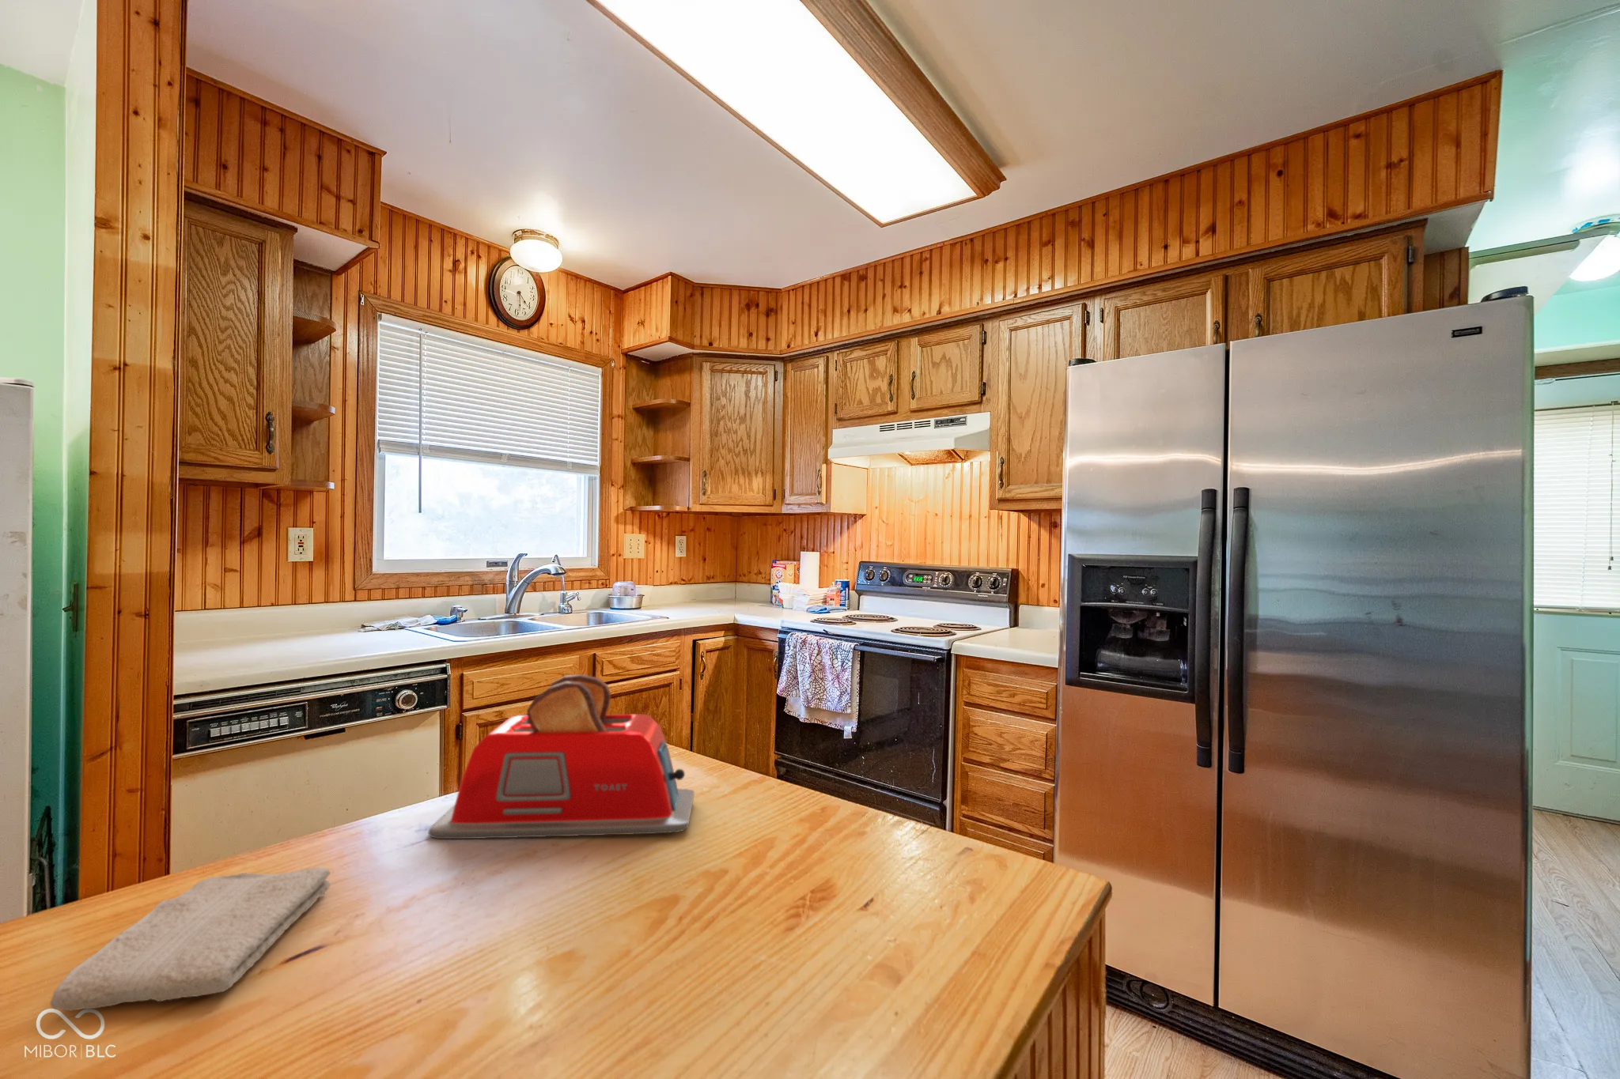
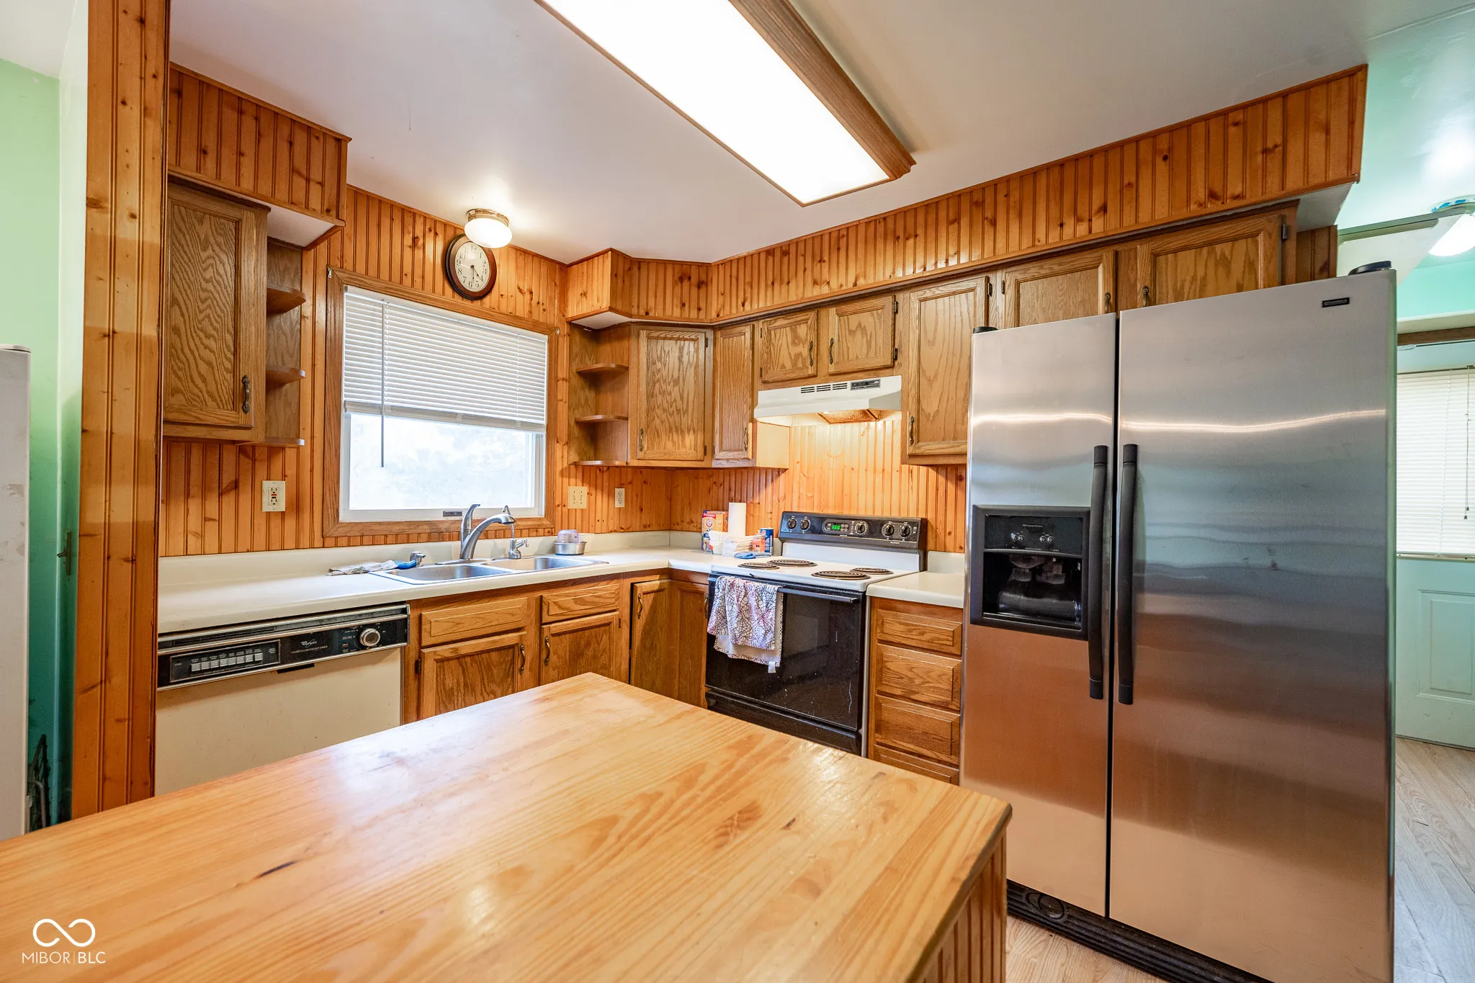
- toaster (572, 747)
- washcloth (214, 926)
